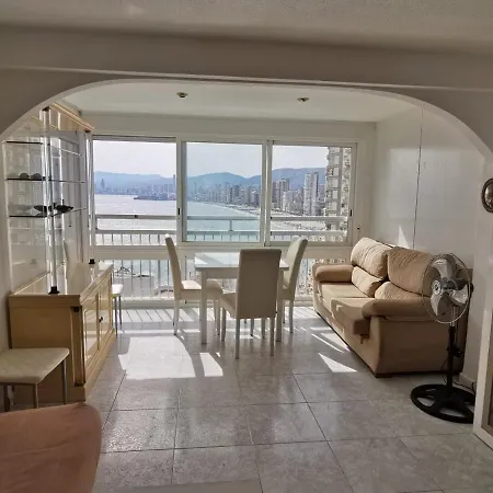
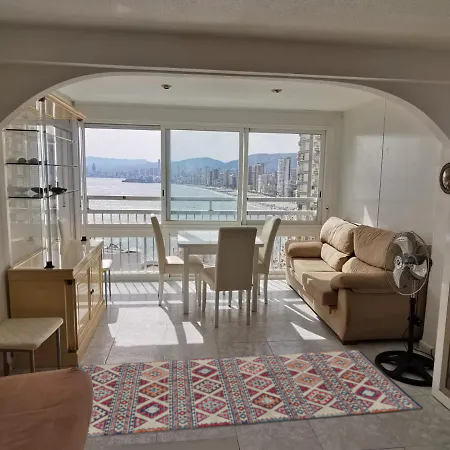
+ rug (234, 385)
